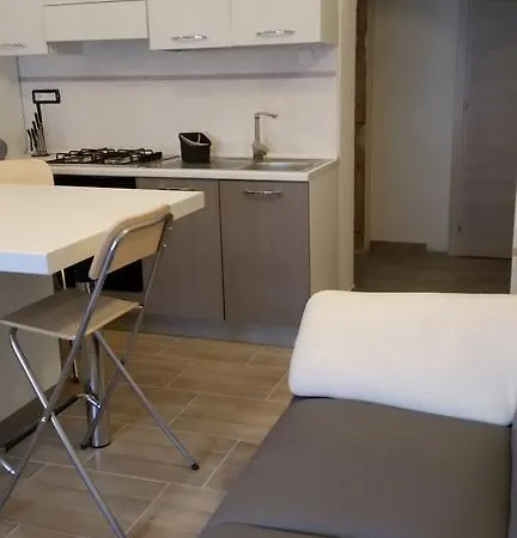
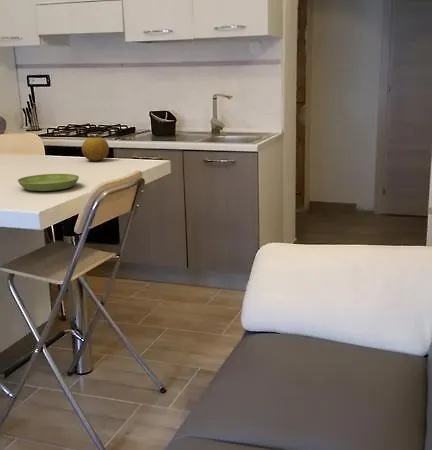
+ saucer (49, 182)
+ fruit (95, 149)
